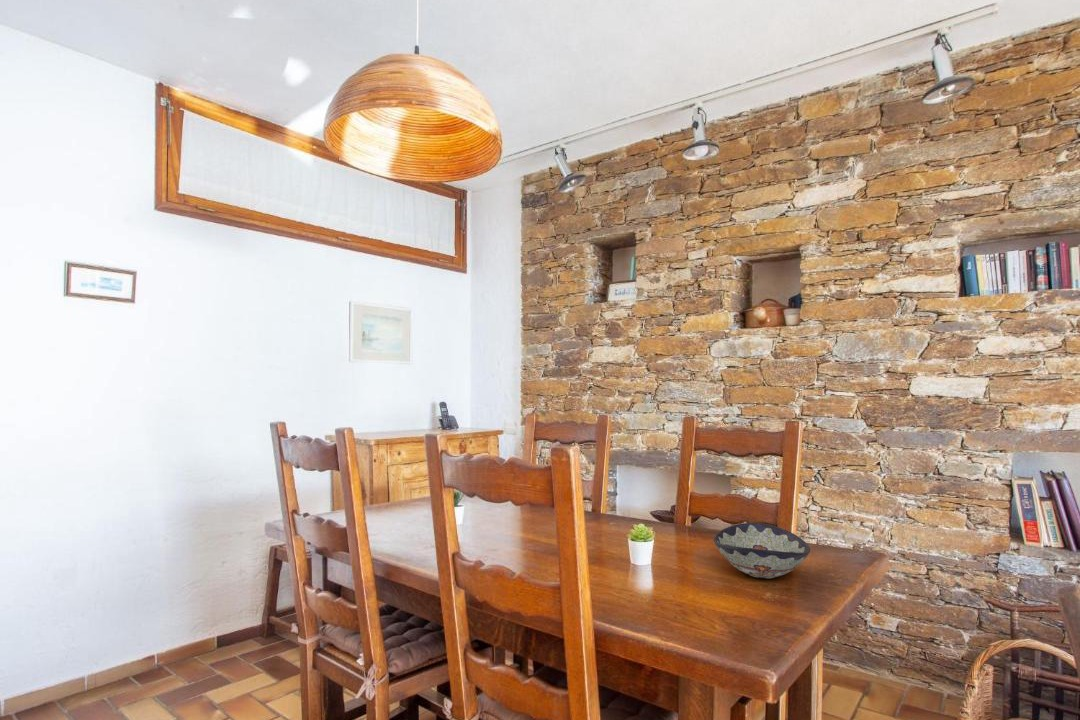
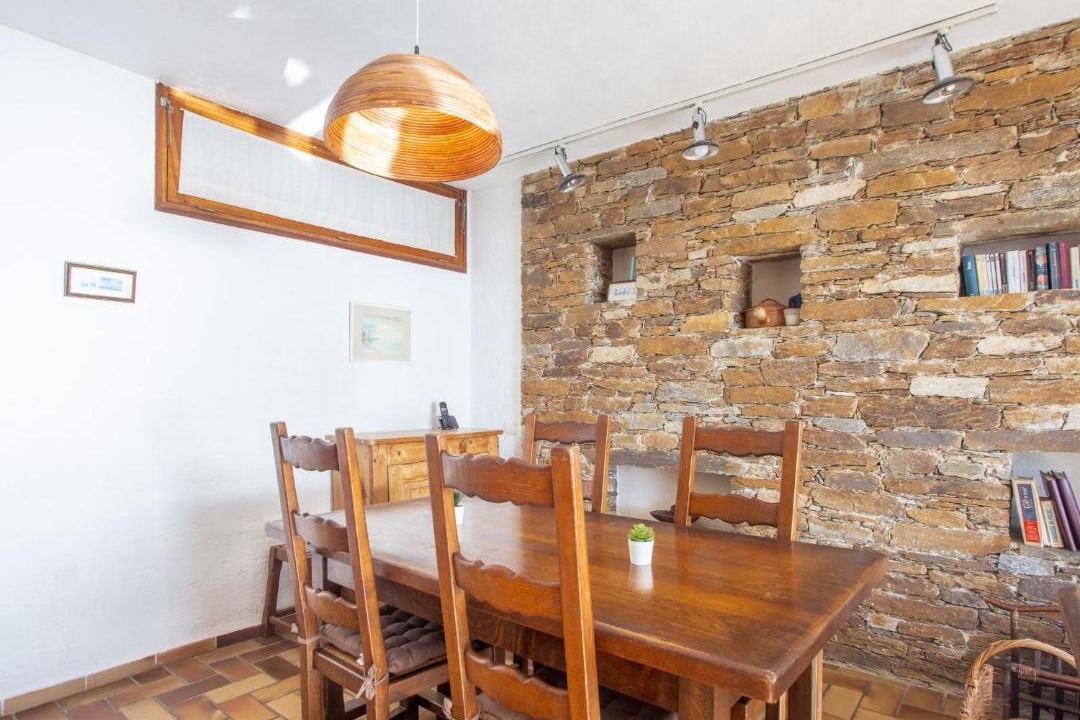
- decorative bowl (760, 553)
